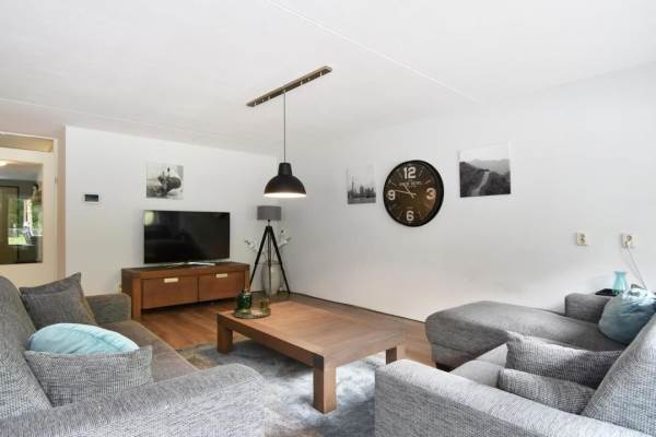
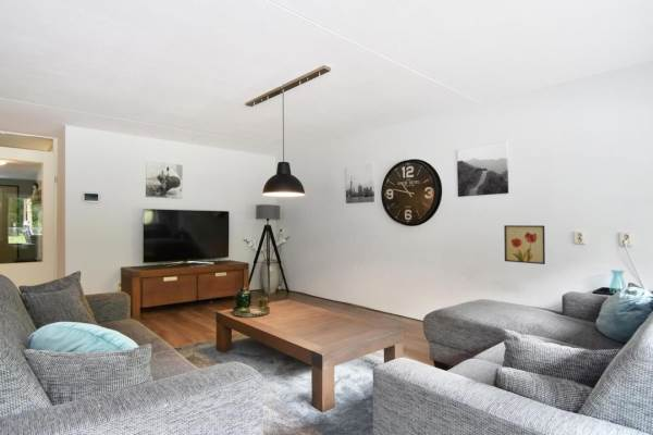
+ wall art (523, 244)
